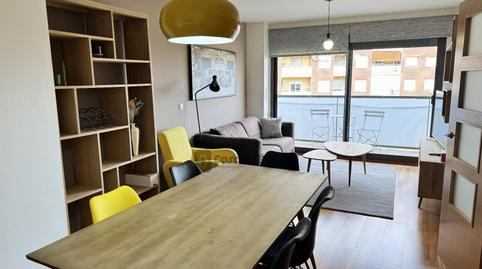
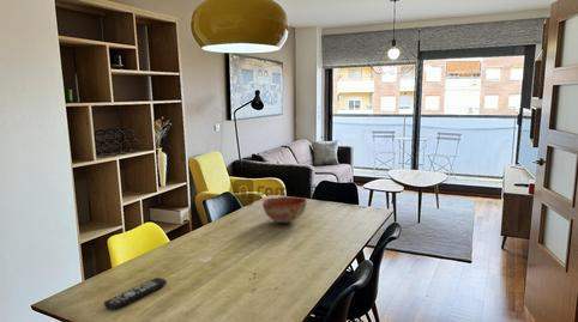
+ bowl (284, 211)
+ remote control (137, 292)
